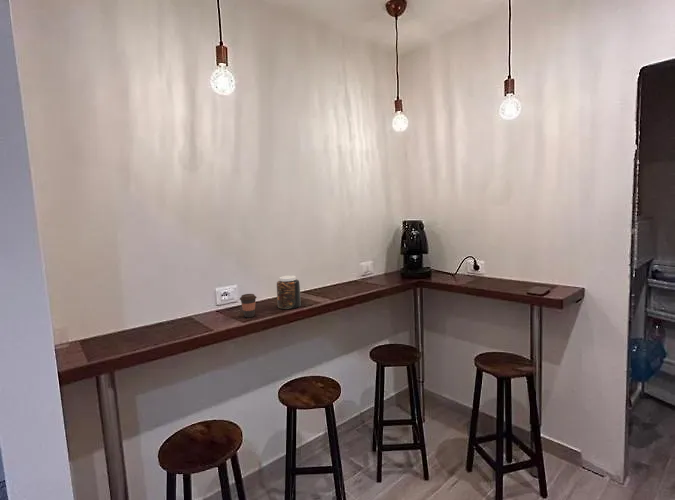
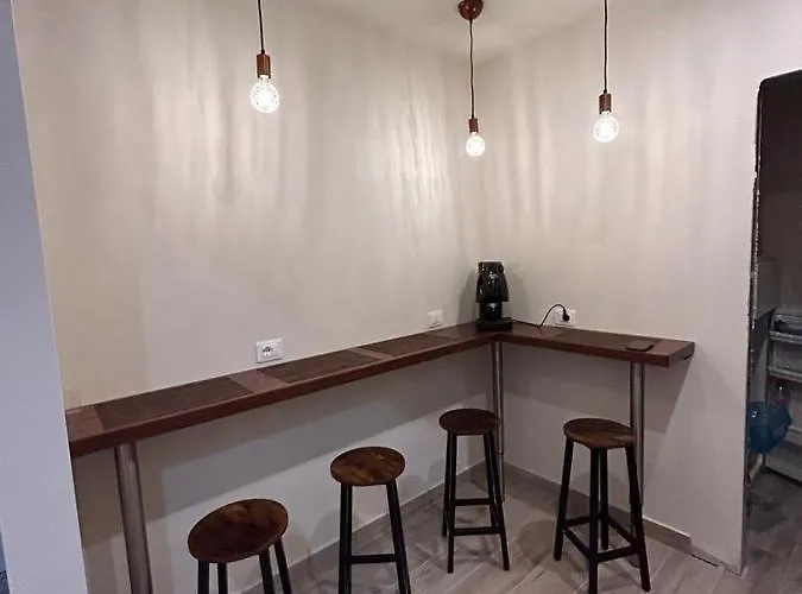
- coffee cup (248, 305)
- jar (288, 291)
